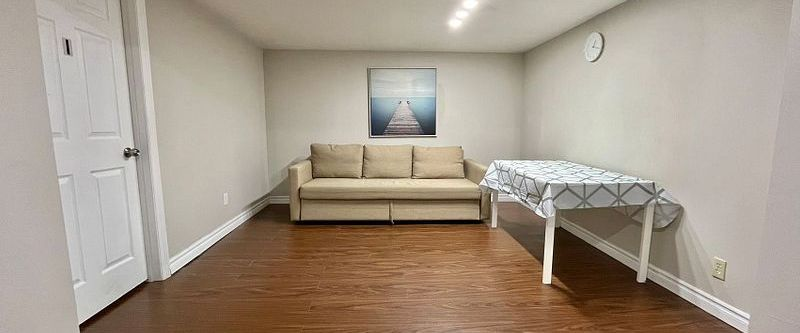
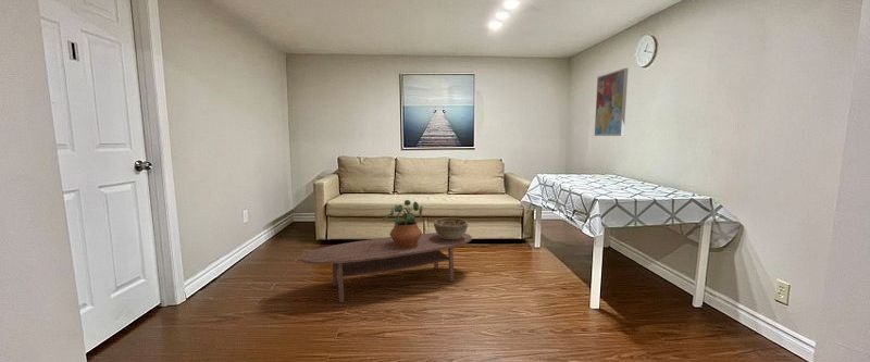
+ coffee table (394, 264)
+ decorative bowl (450, 229)
+ potted plant (401, 223)
+ wall art (609, 104)
